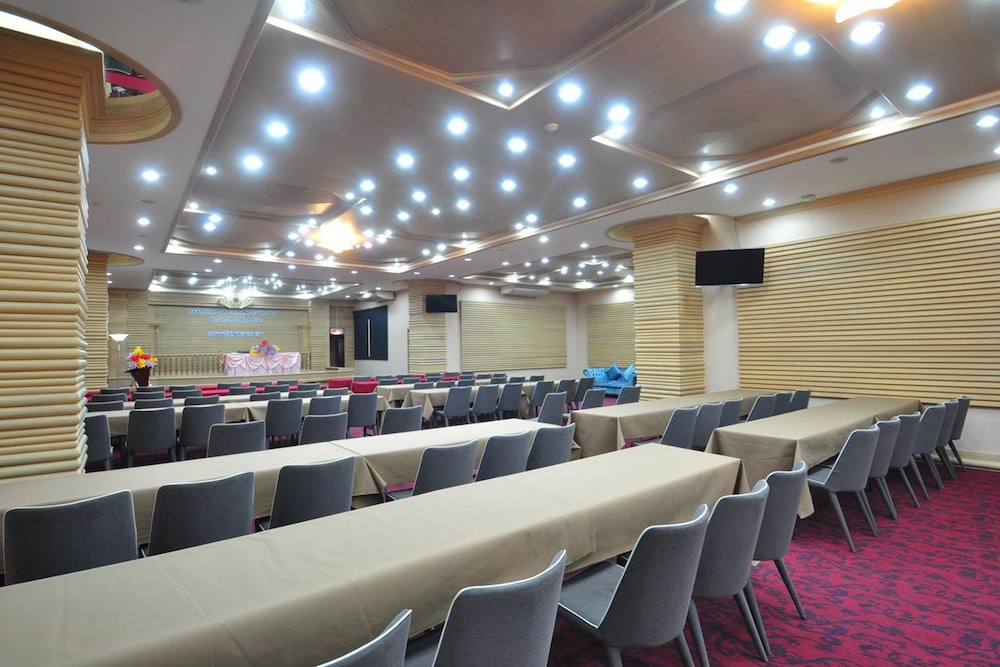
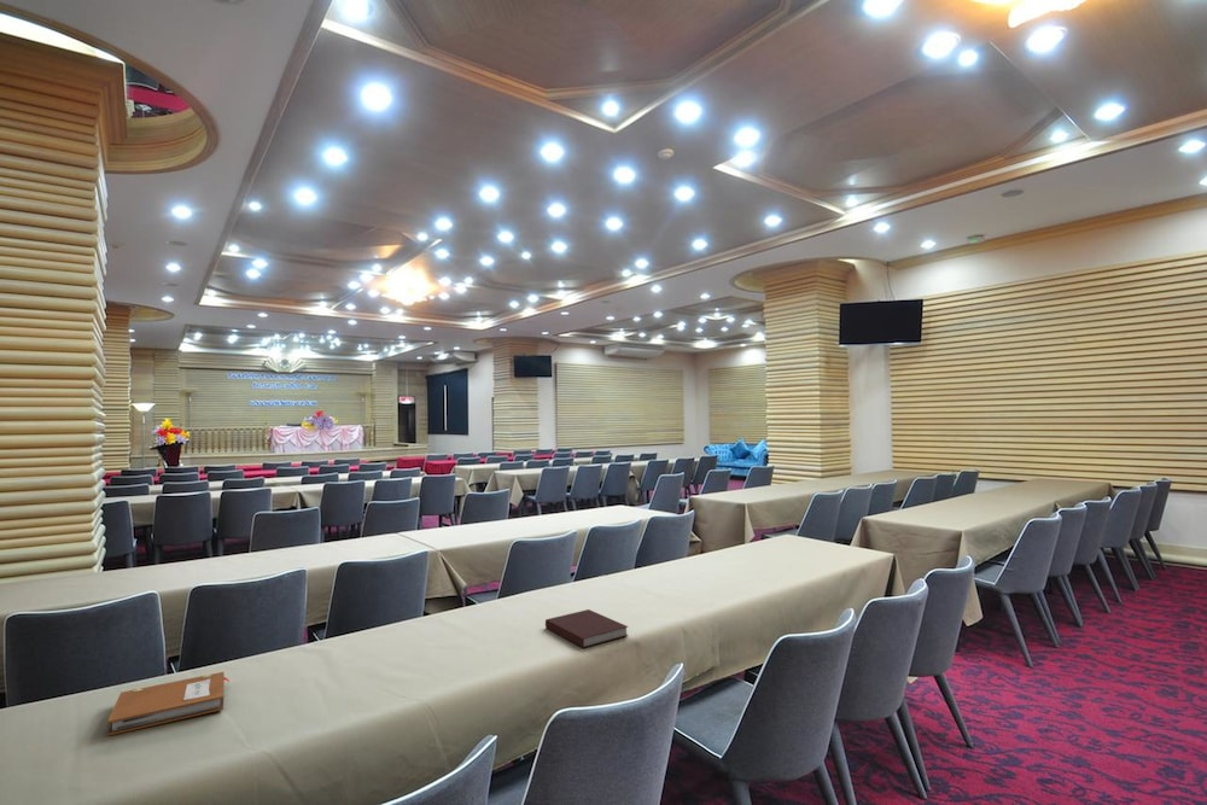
+ notebook (174, 699)
+ notebook (585, 626)
